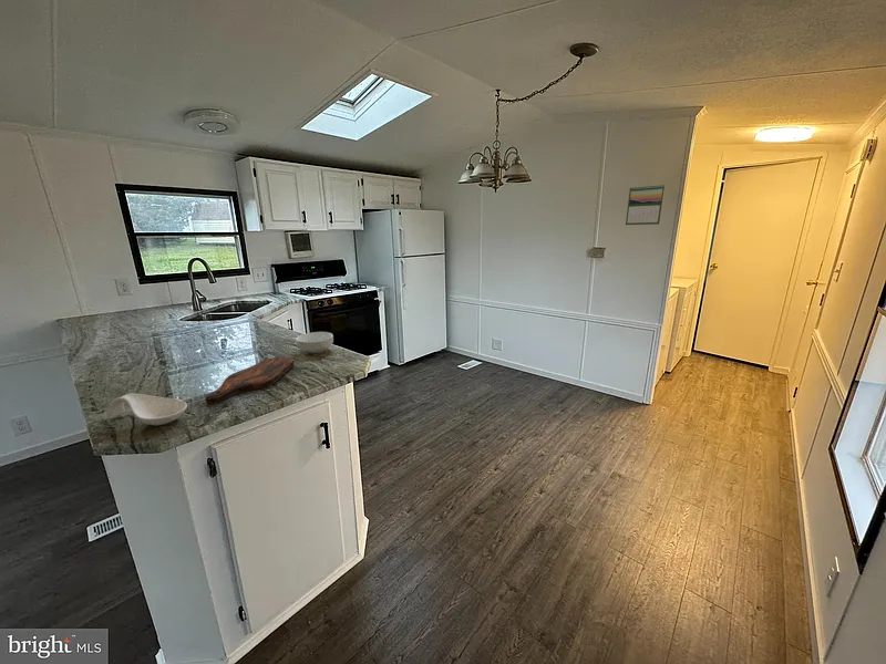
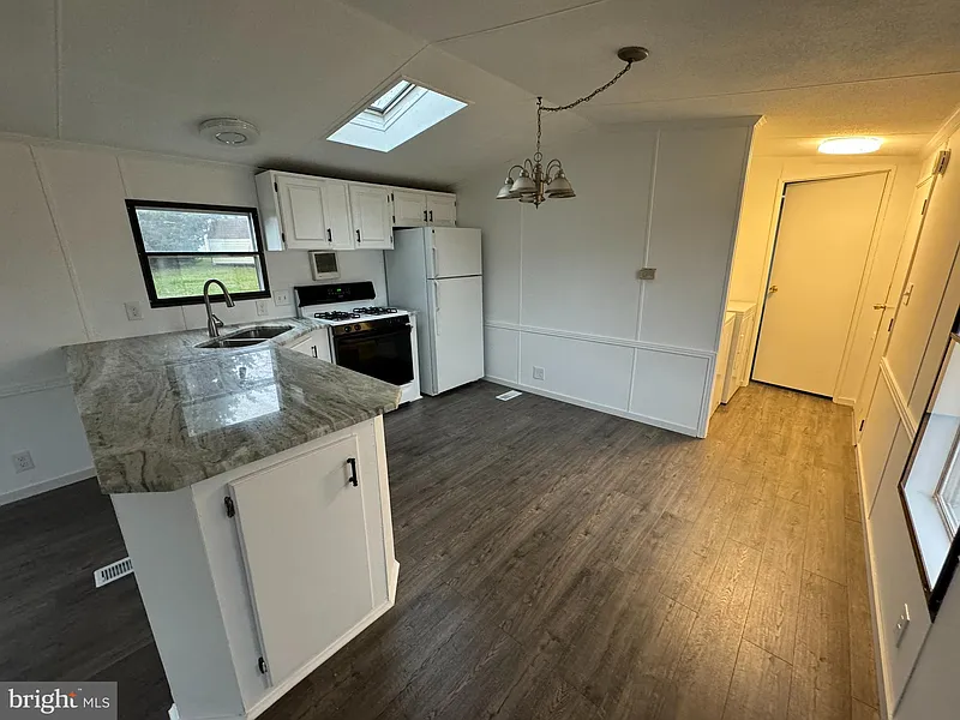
- cutting board (255, 376)
- calendar (645, 205)
- spoon rest (144, 407)
- cereal bowl (315, 343)
